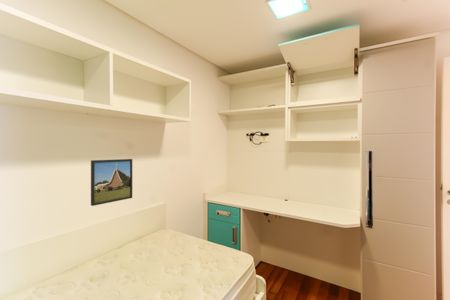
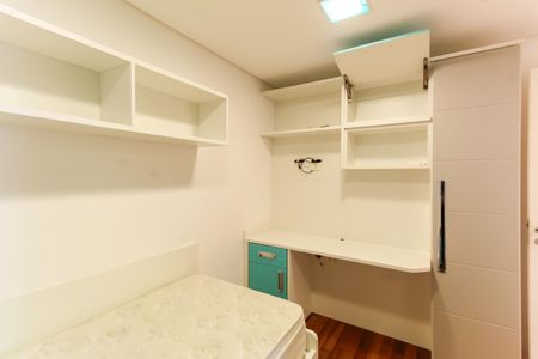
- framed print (113, 180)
